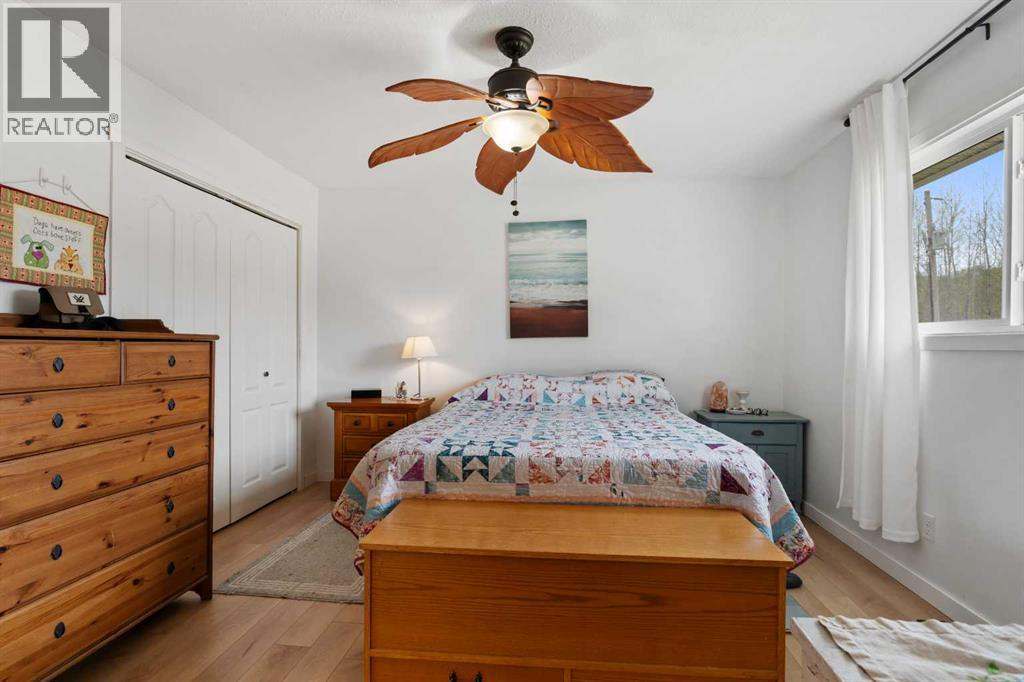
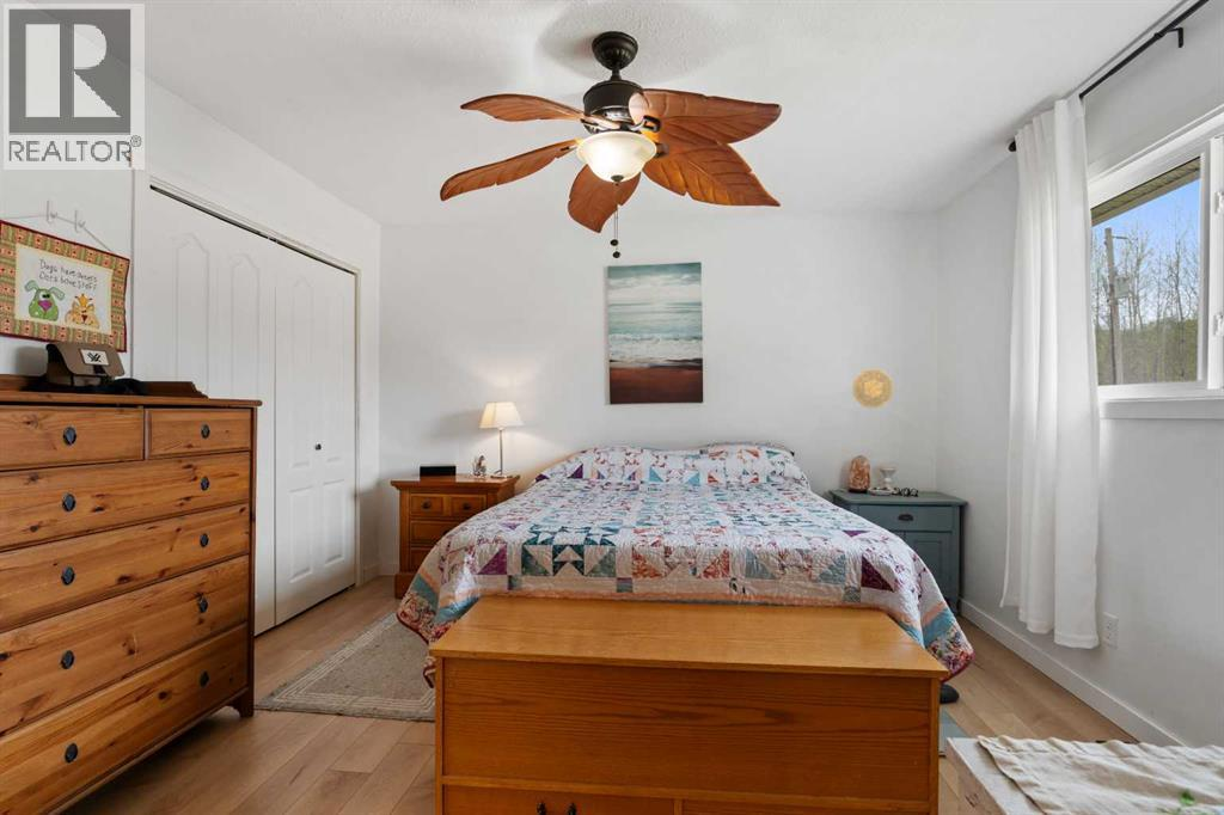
+ decorative plate (873, 388)
